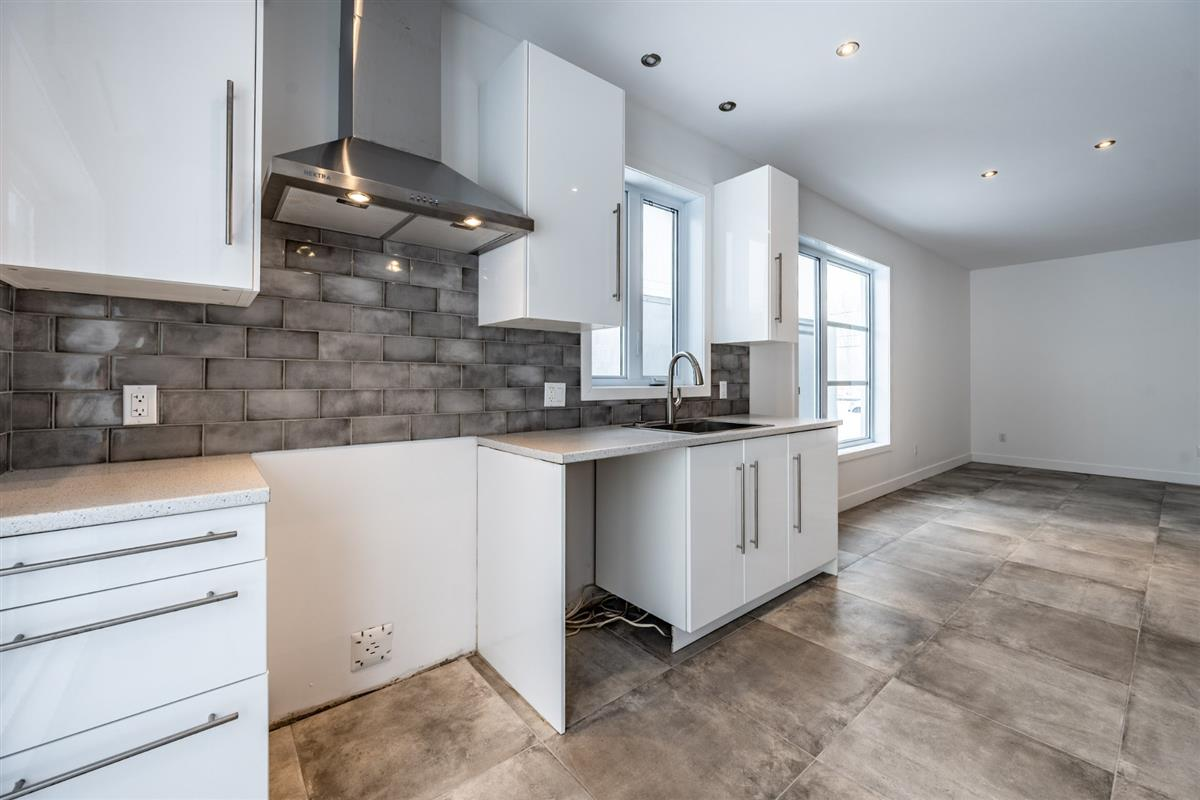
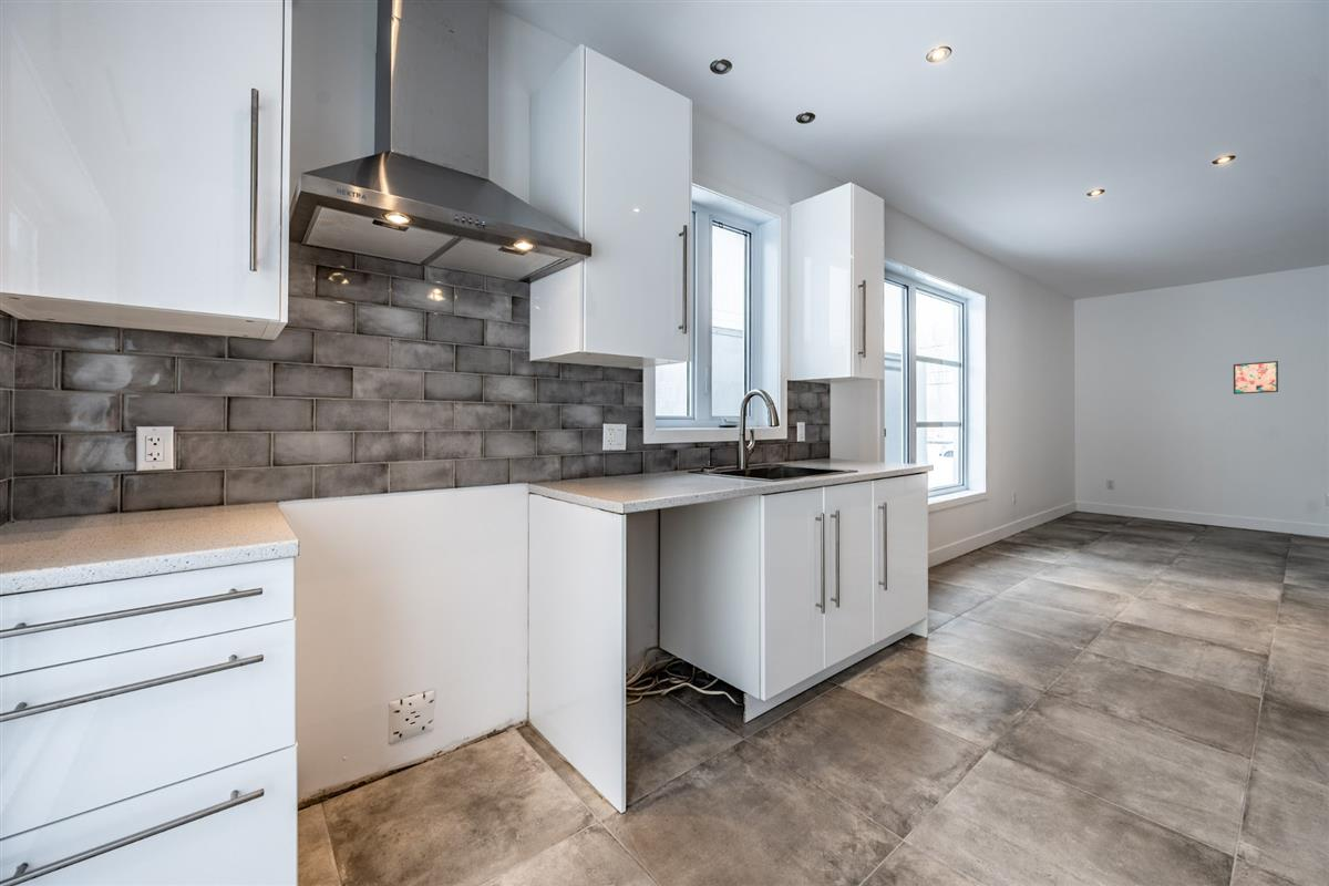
+ wall art (1255, 378)
